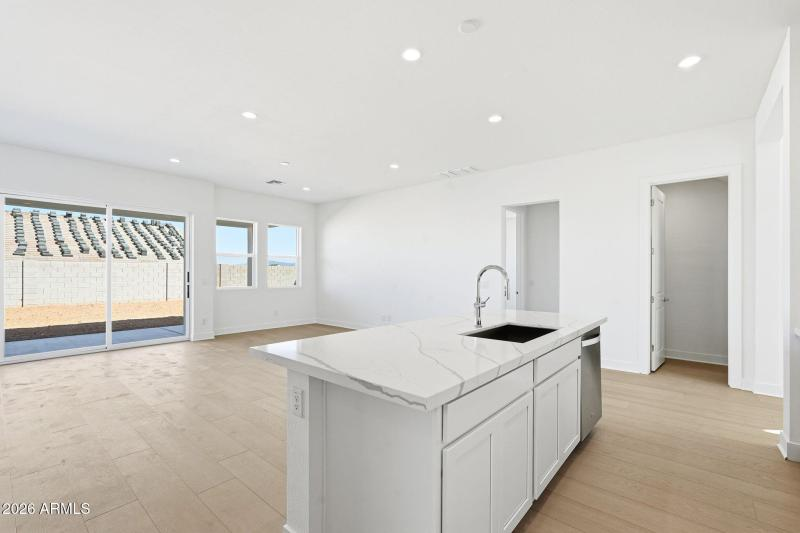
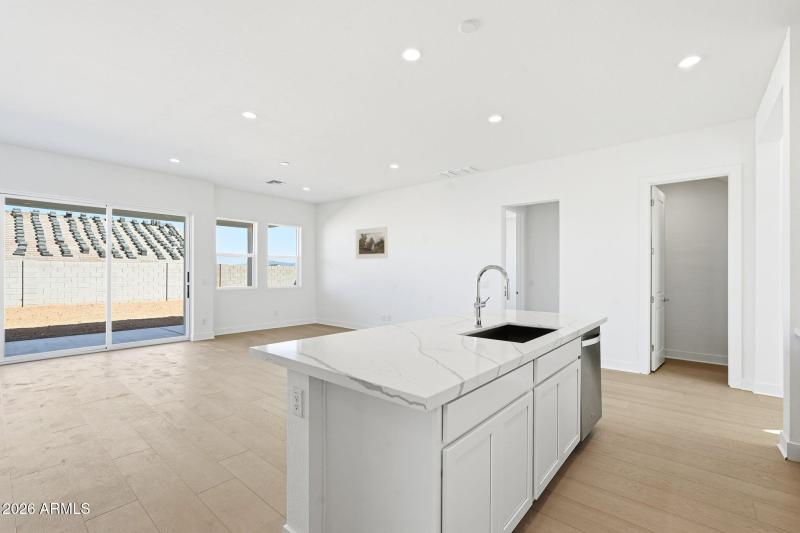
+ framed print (371, 243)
